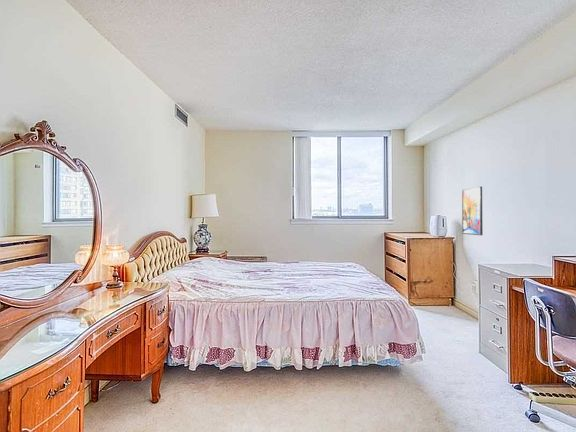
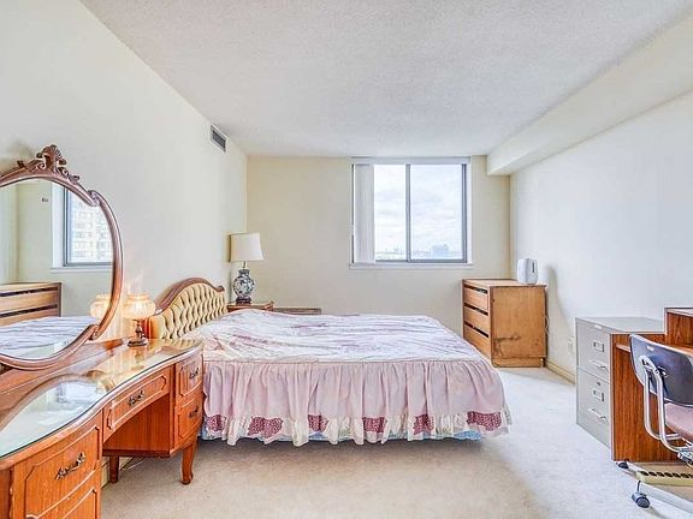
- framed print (471, 211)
